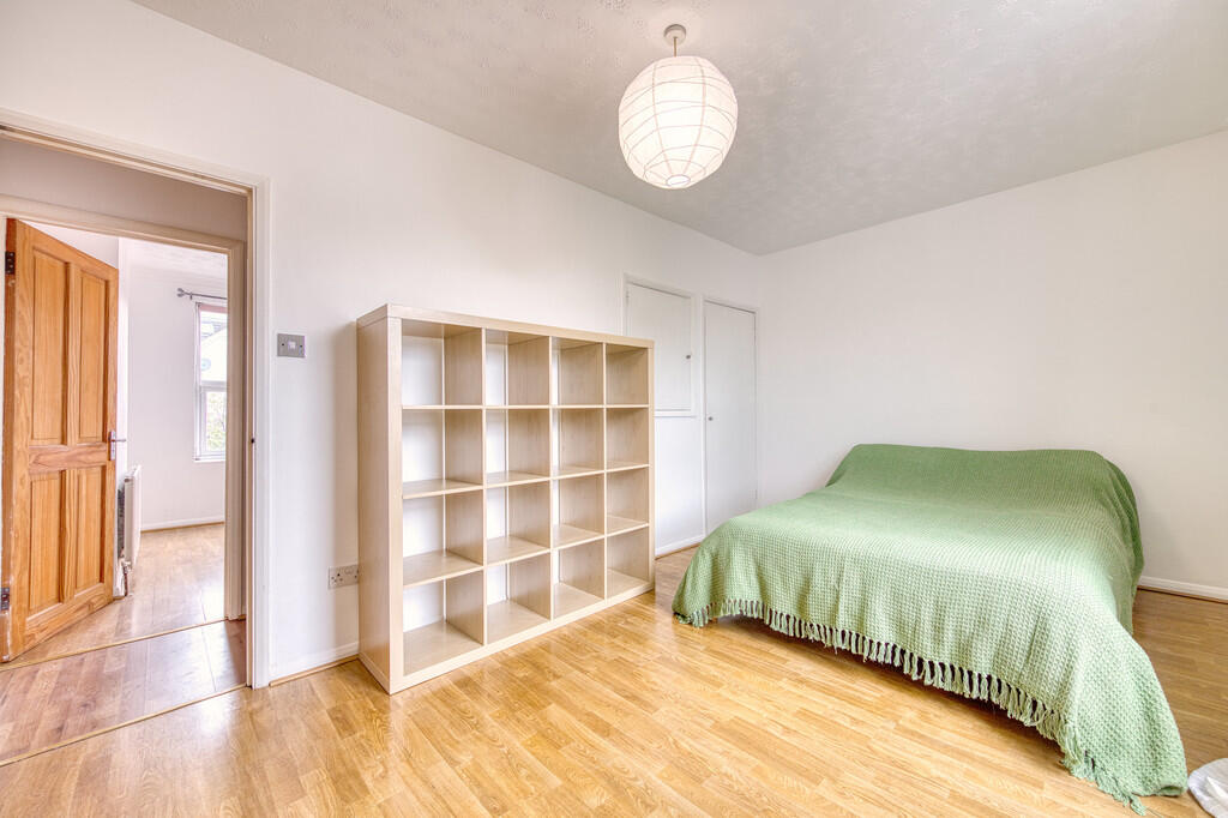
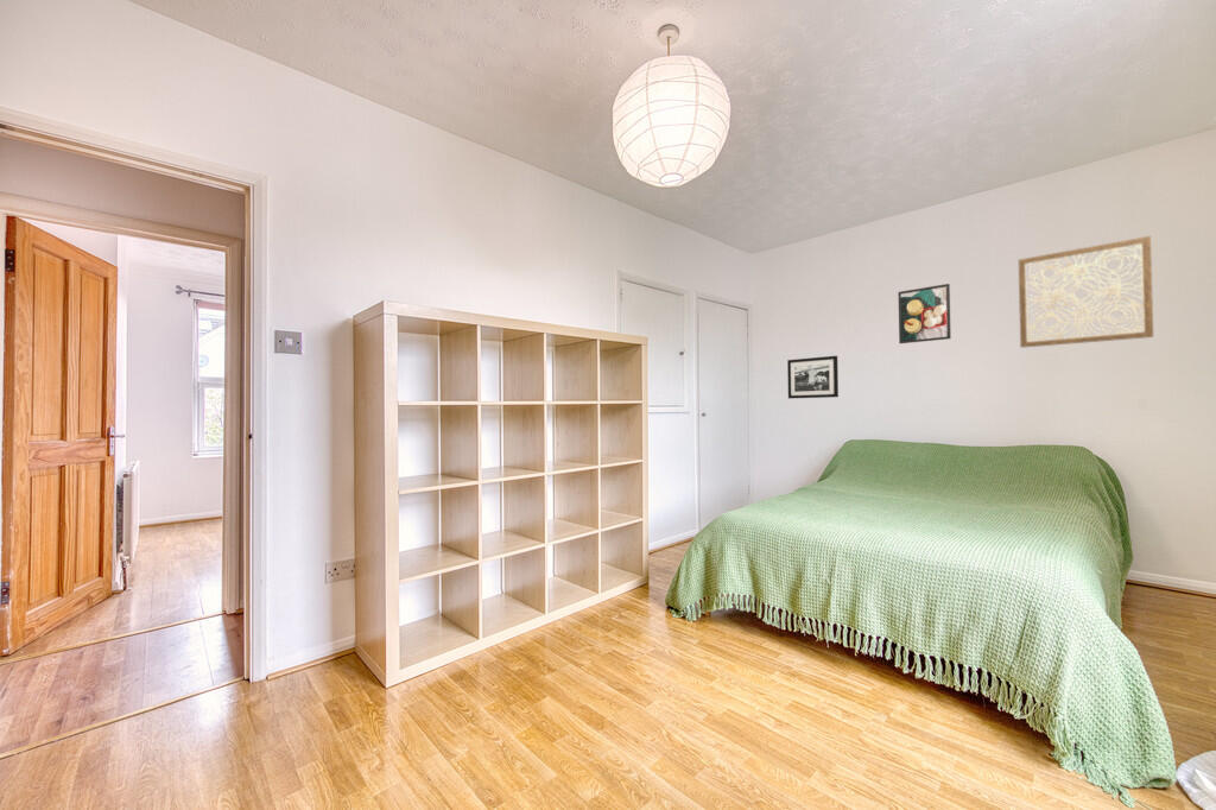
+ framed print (923, 314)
+ wall art (1082, 298)
+ picture frame (811, 378)
